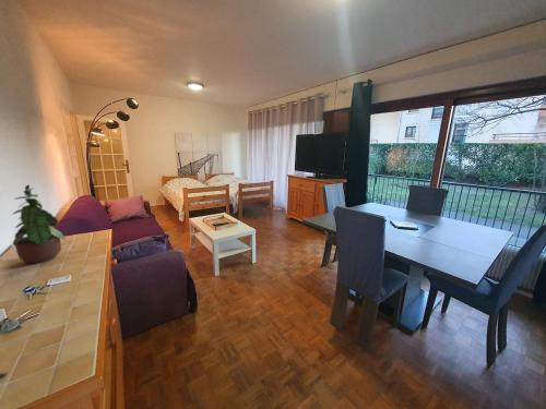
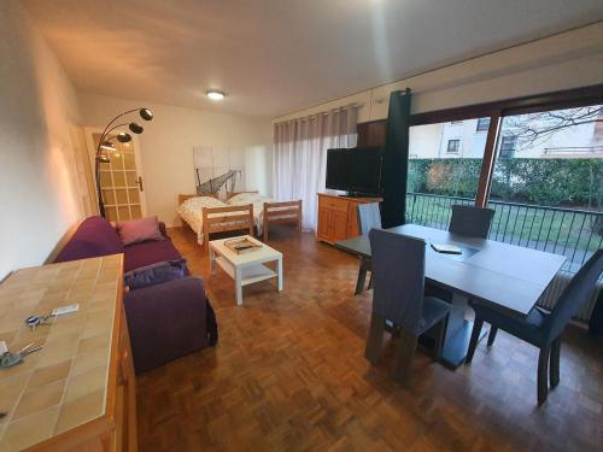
- potted plant (37, 222)
